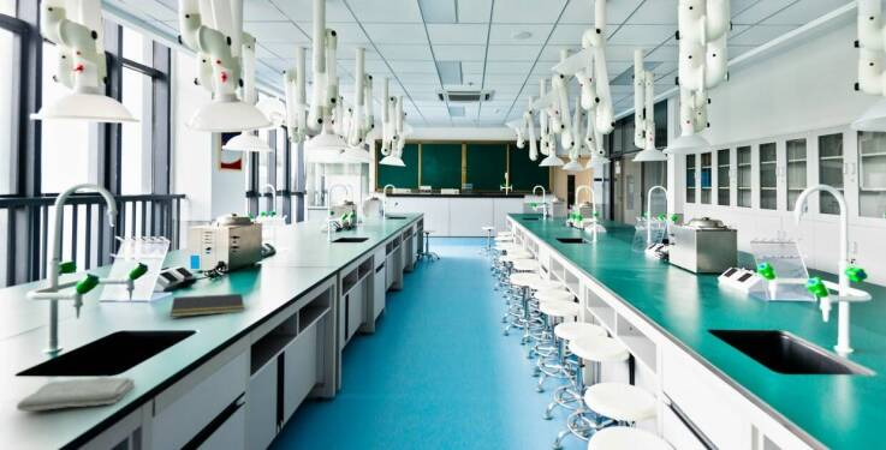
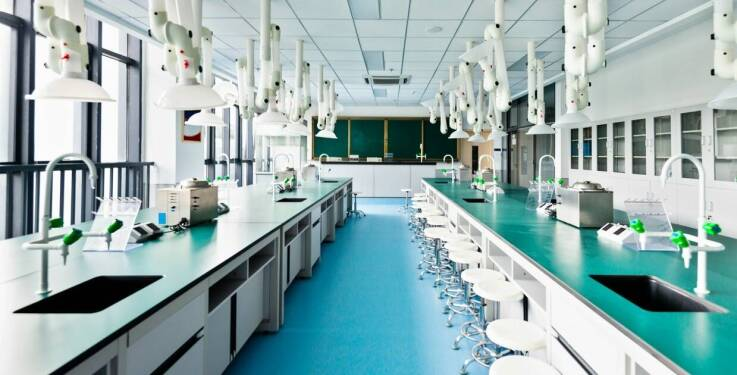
- notepad (208, 304)
- washcloth (79, 391)
